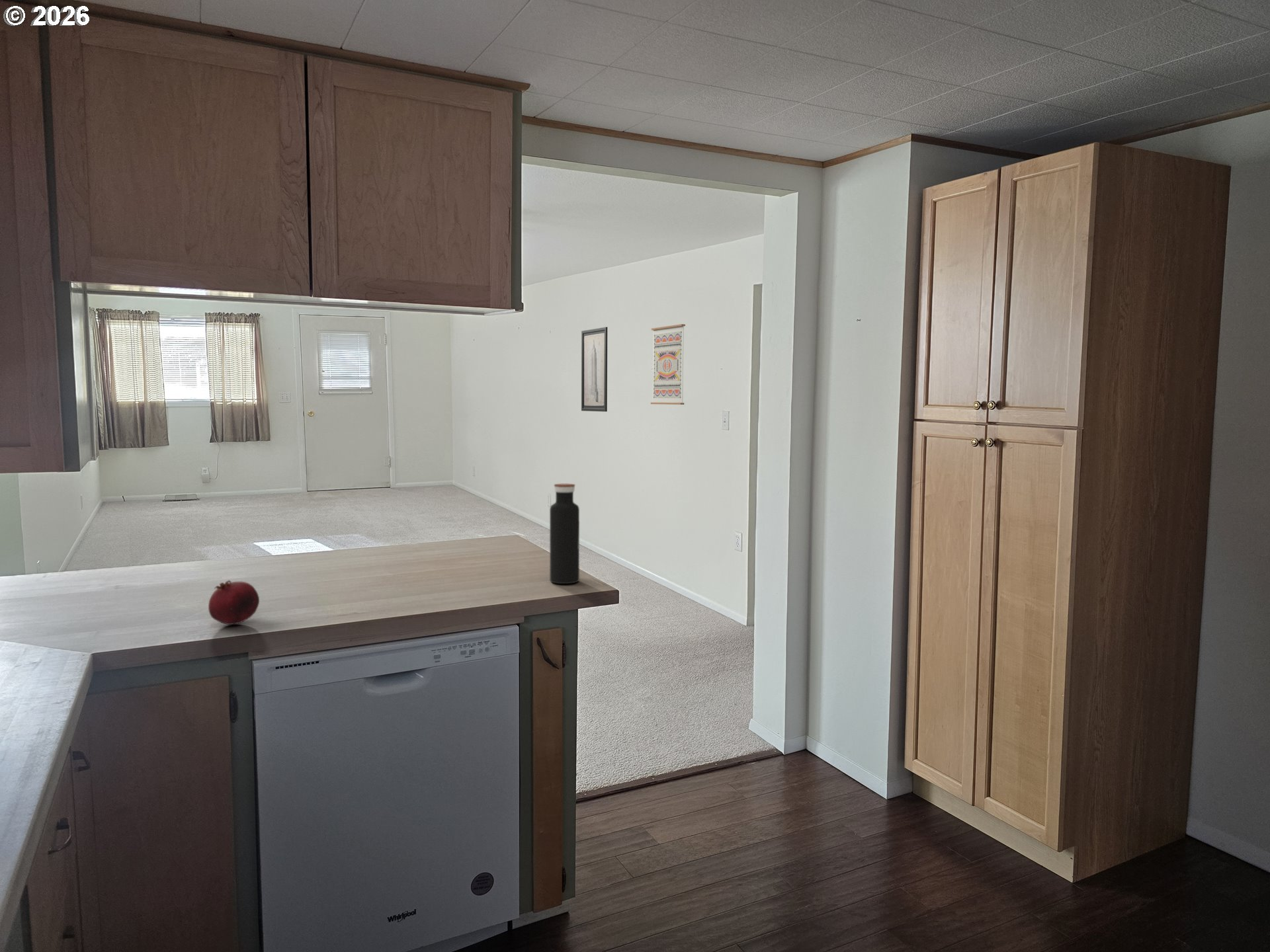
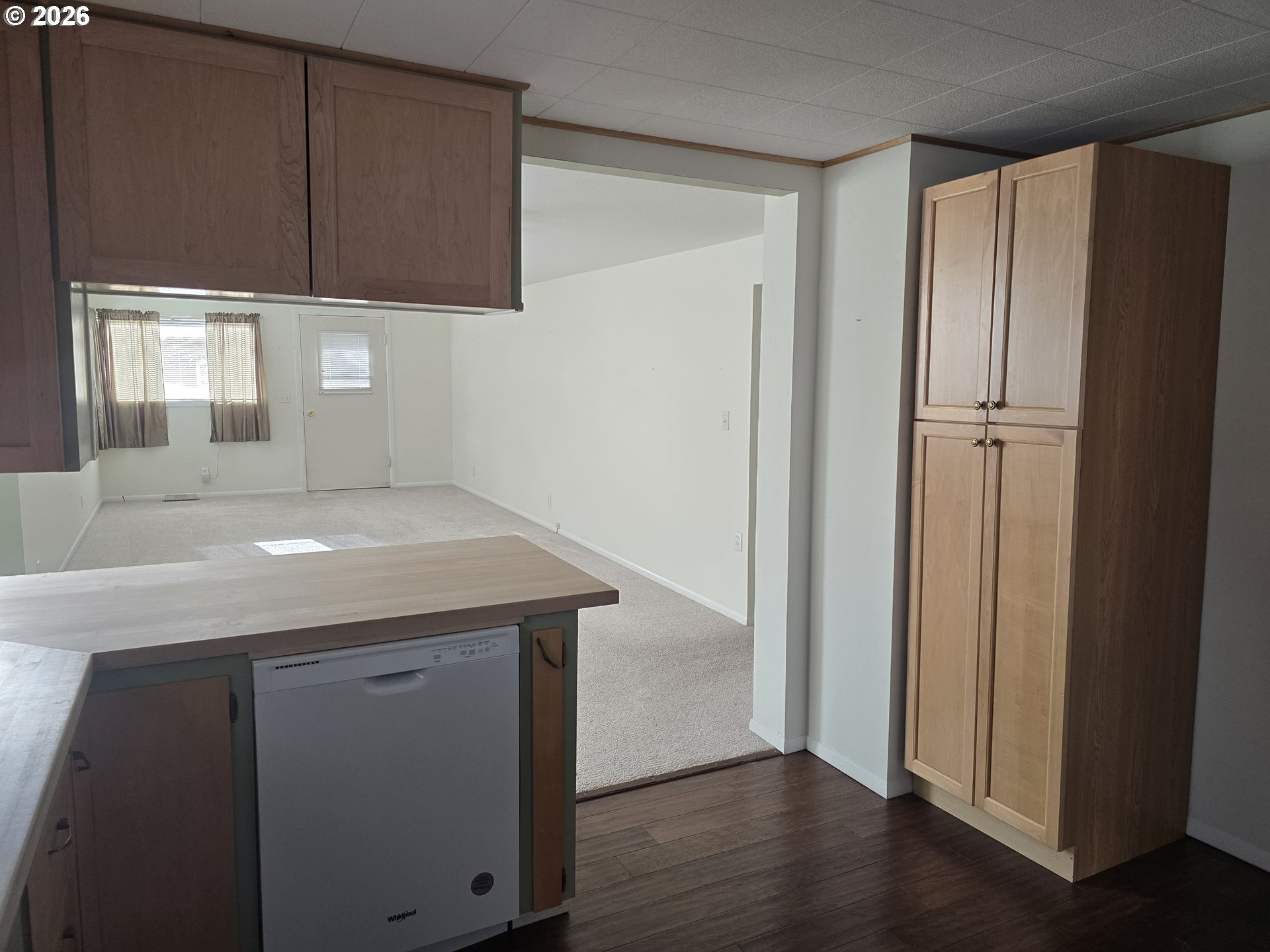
- wall art (594, 370)
- wall art (667, 365)
- water bottle (564, 533)
- fruit (233, 601)
